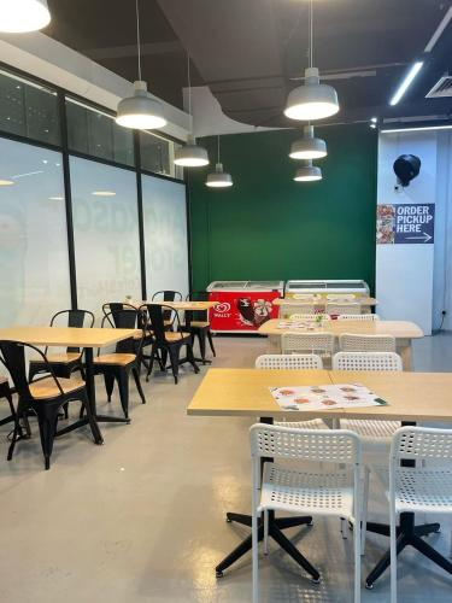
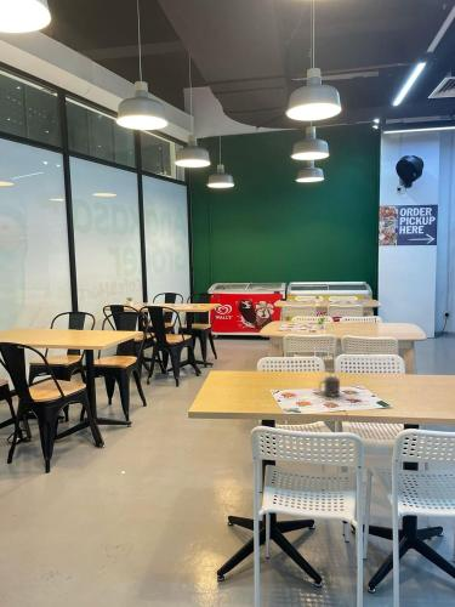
+ cup (329, 386)
